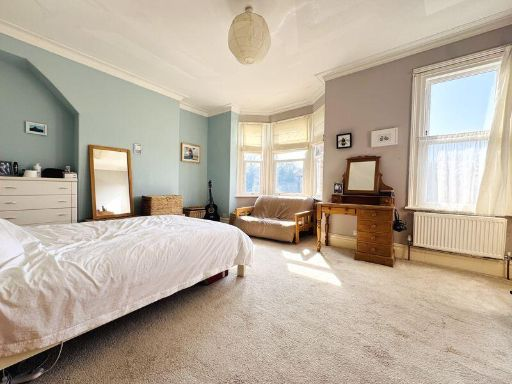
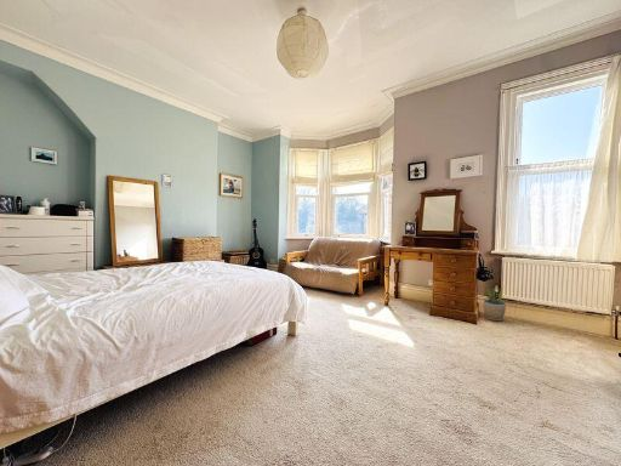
+ potted plant (494, 301)
